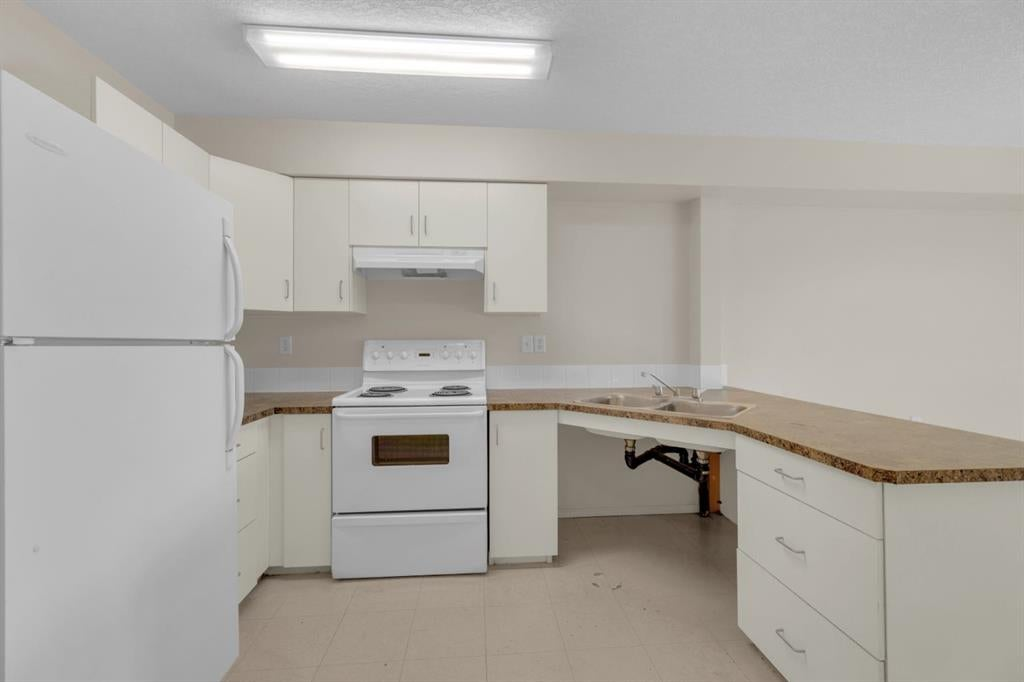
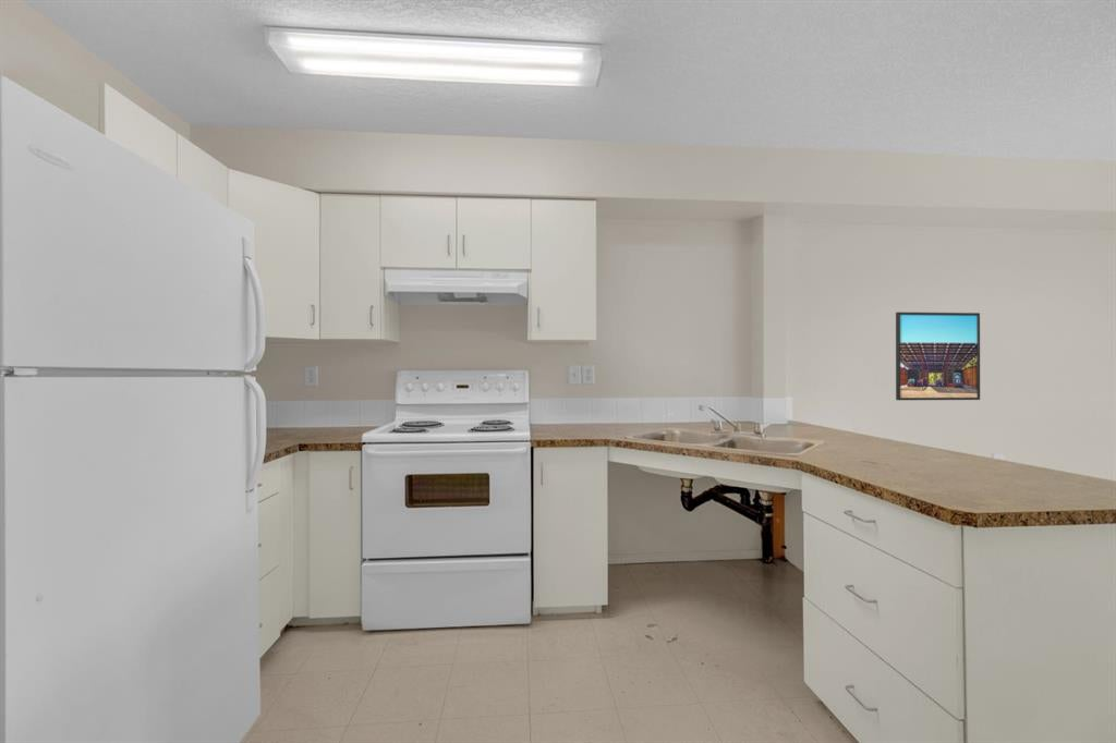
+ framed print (937, 356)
